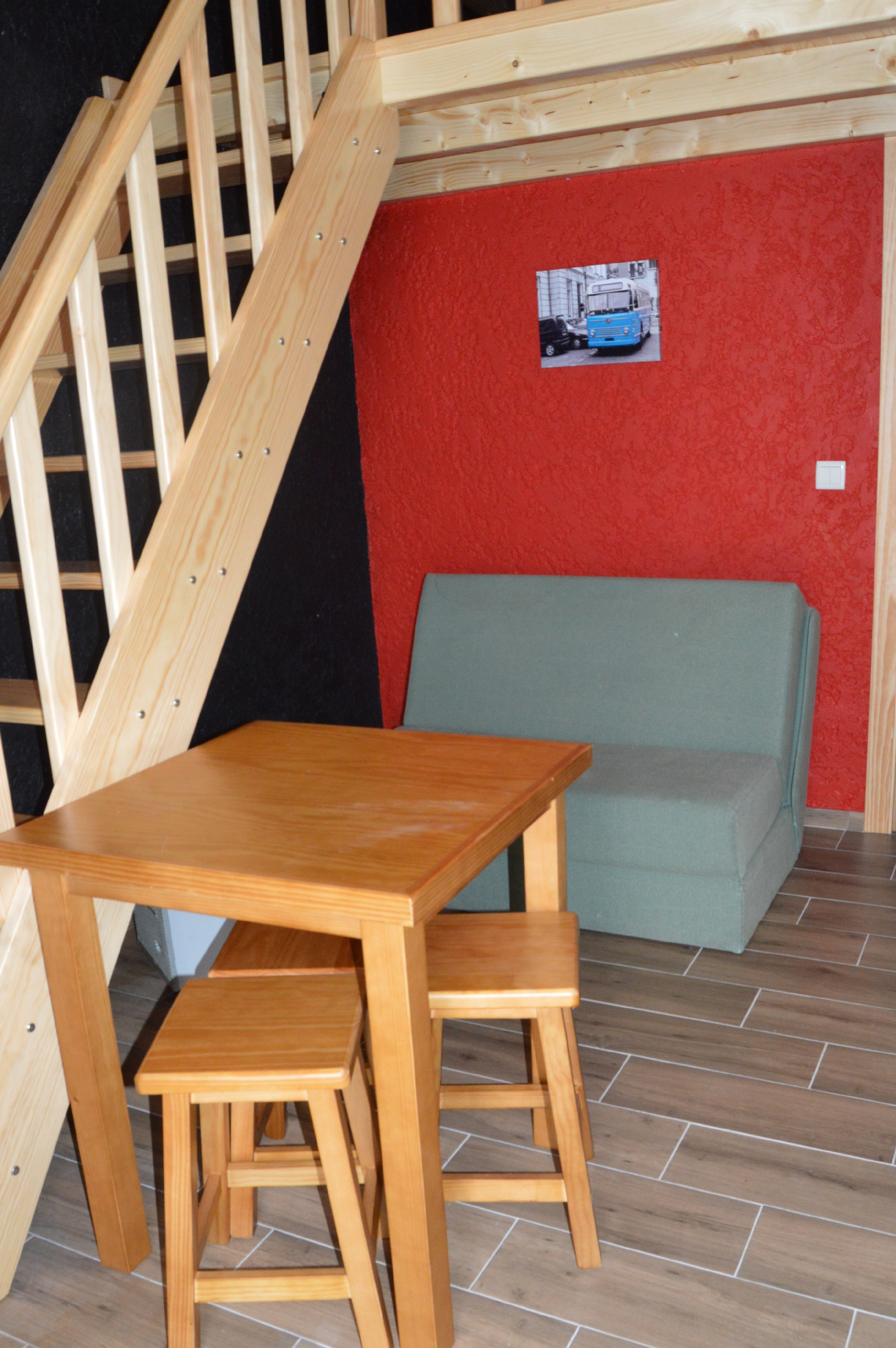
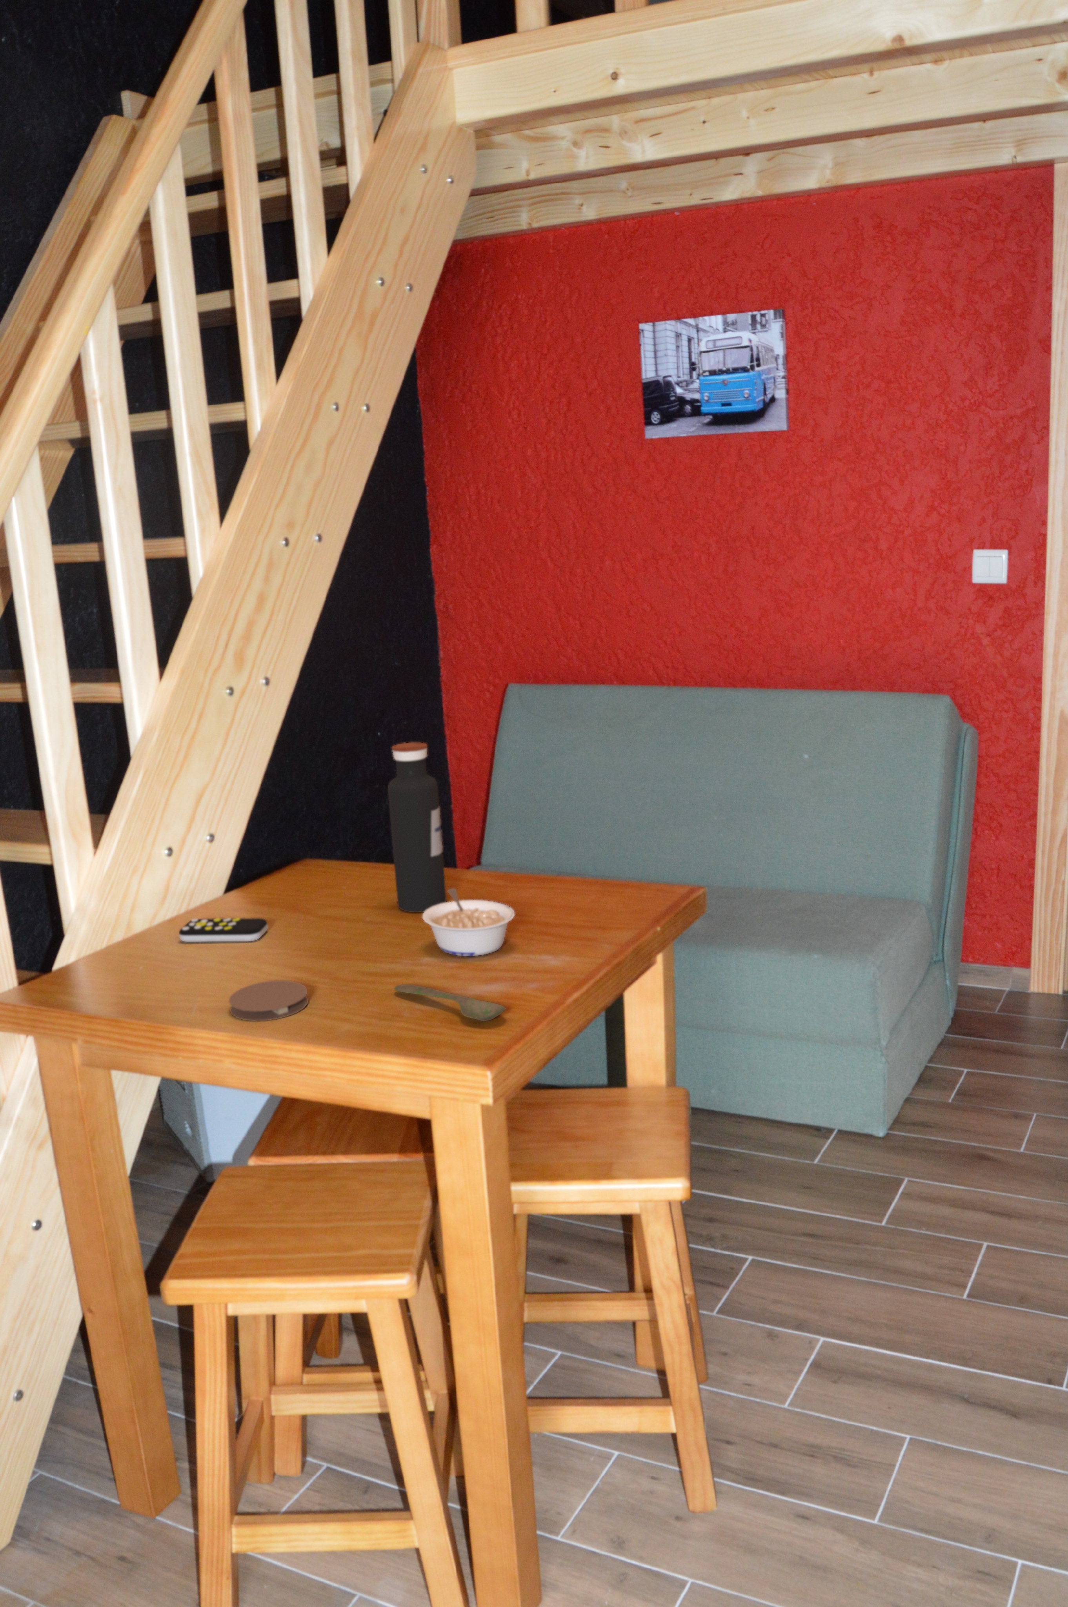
+ spoon (446, 999)
+ water bottle (416, 826)
+ coaster (268, 1000)
+ remote control (224, 930)
+ legume (466, 926)
